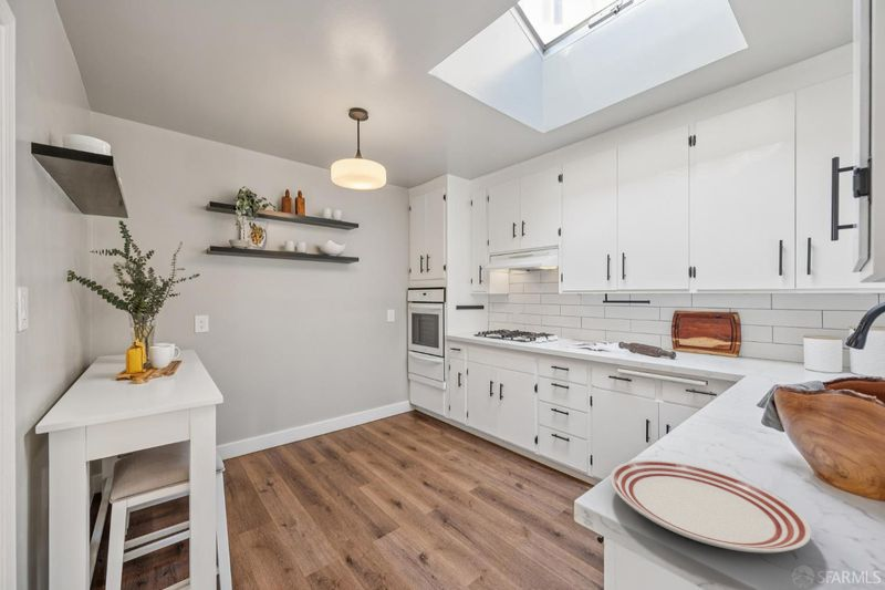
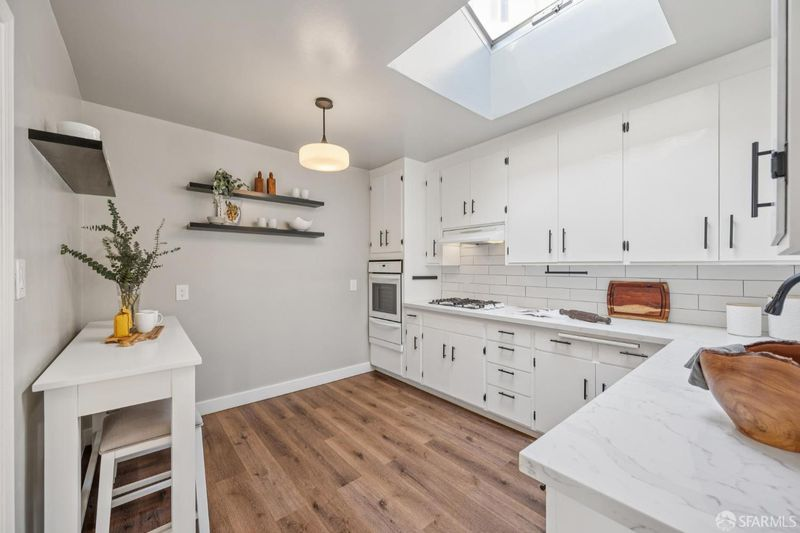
- dinner plate (697, 503)
